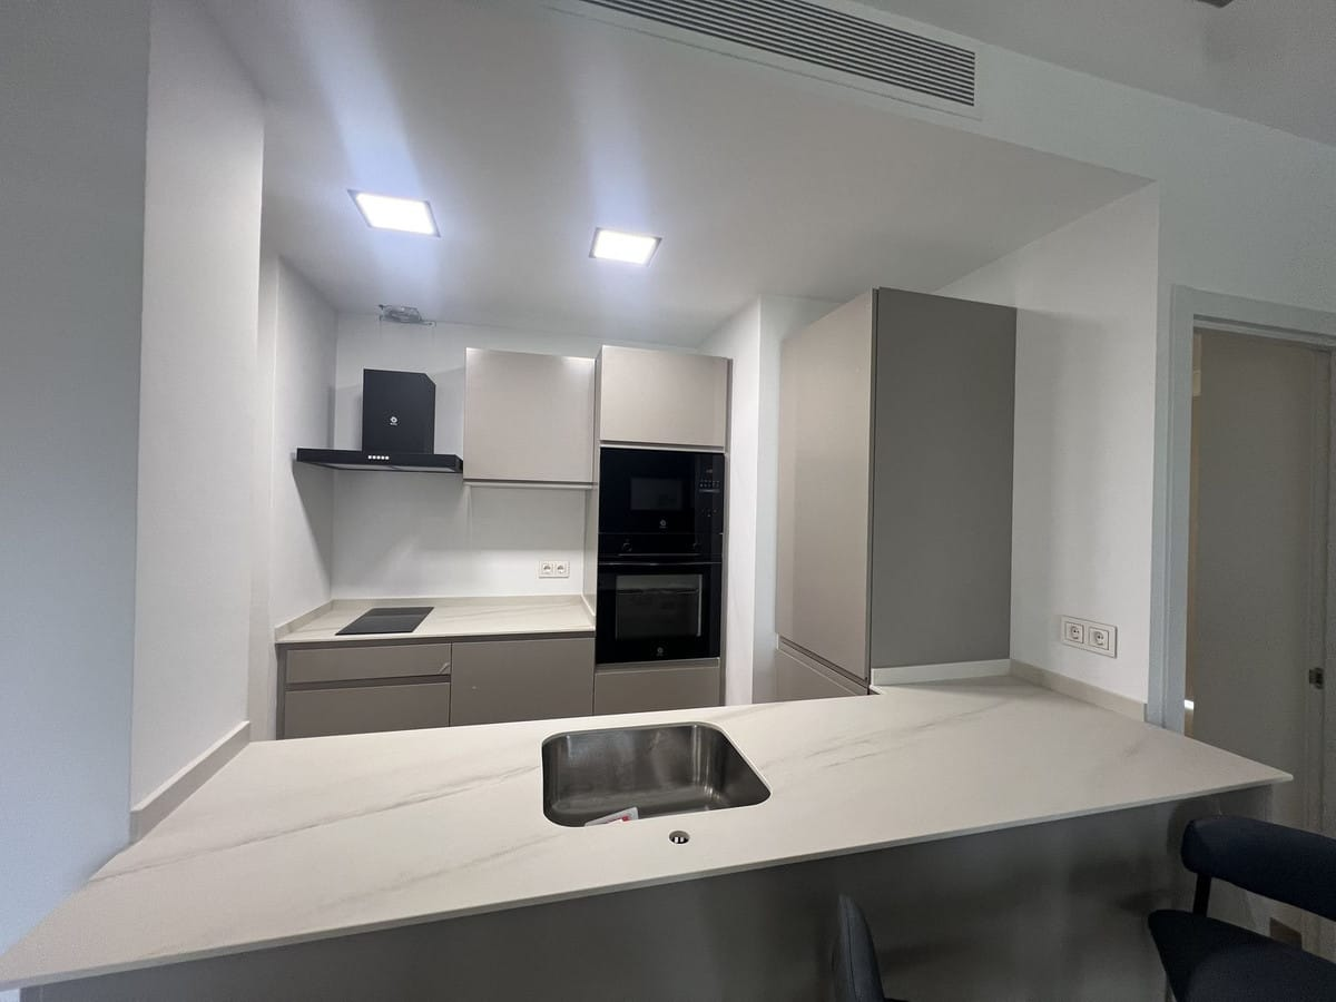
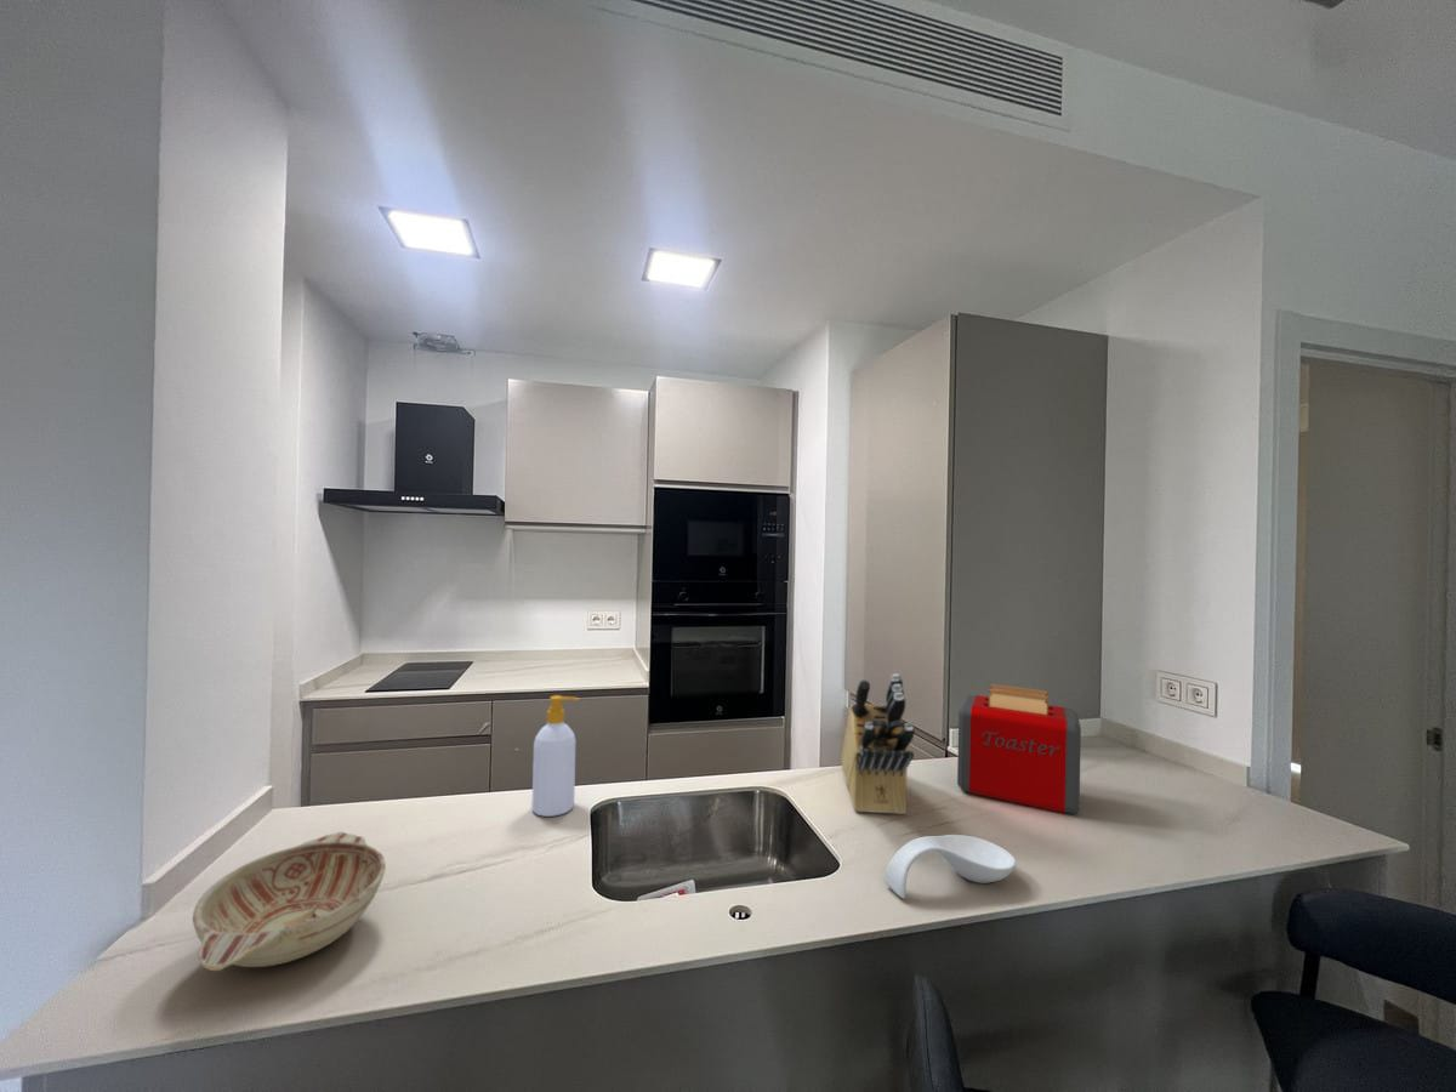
+ toaster (1016, 740)
+ spoon rest (950, 858)
+ knife block (874, 730)
+ soap bottle (556, 751)
+ decorative bowl (296, 909)
